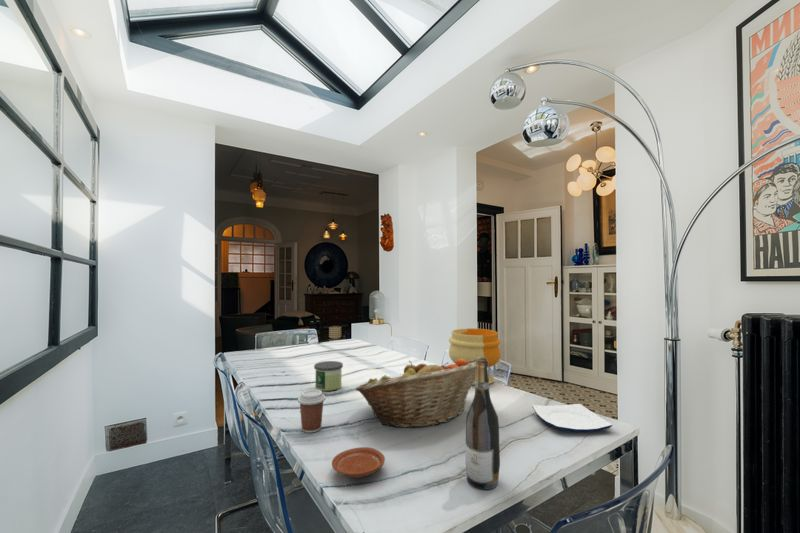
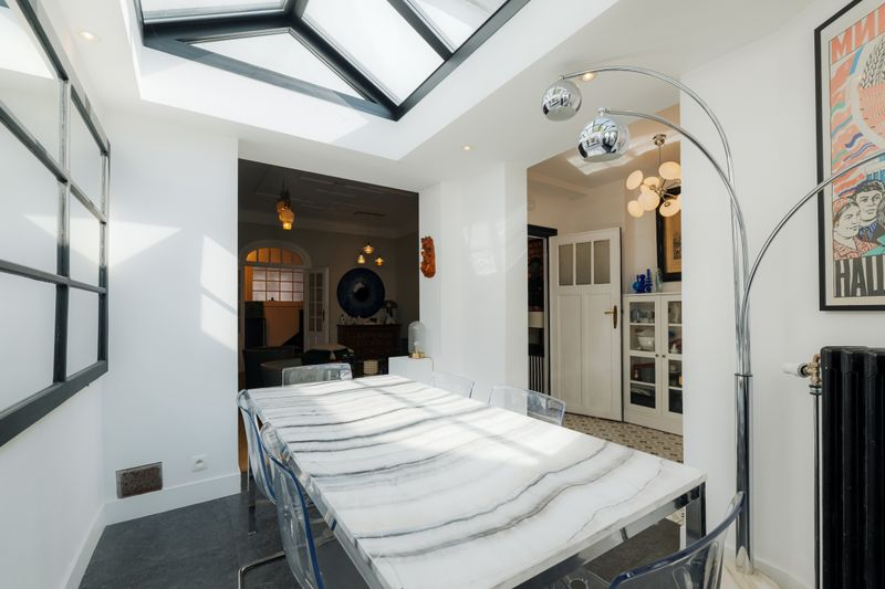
- fruit basket (422, 384)
- wine bottle (482, 419)
- plate (358, 464)
- candle (328, 376)
- footed bowl (474, 355)
- coffee cup (311, 410)
- plate (569, 418)
